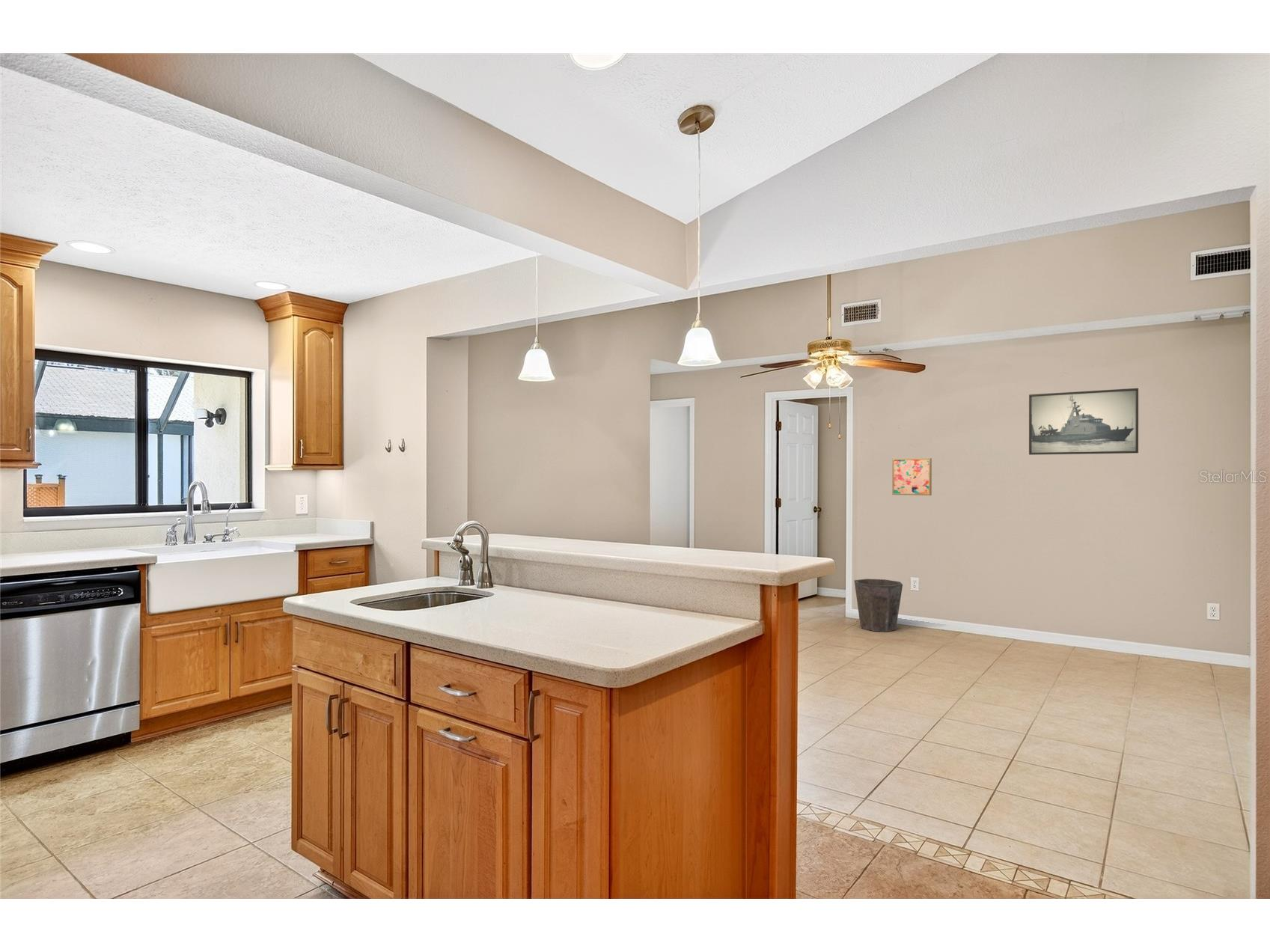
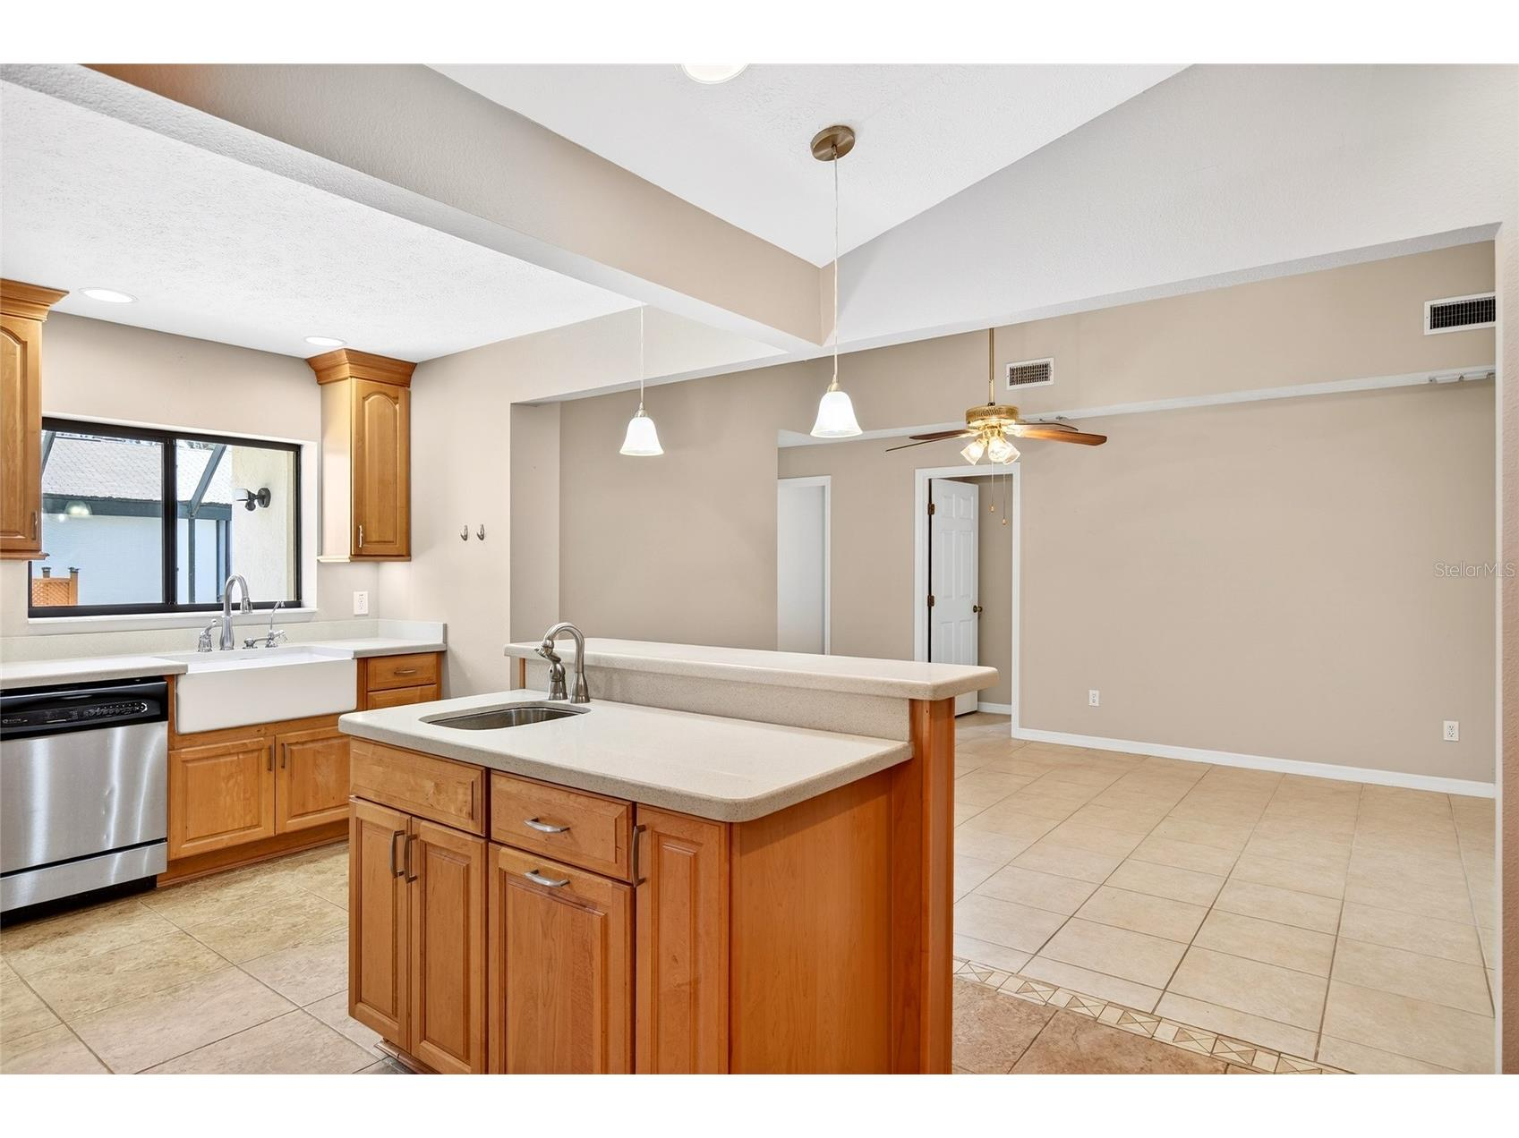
- wall art (912, 477)
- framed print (1081, 422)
- waste bin (878, 605)
